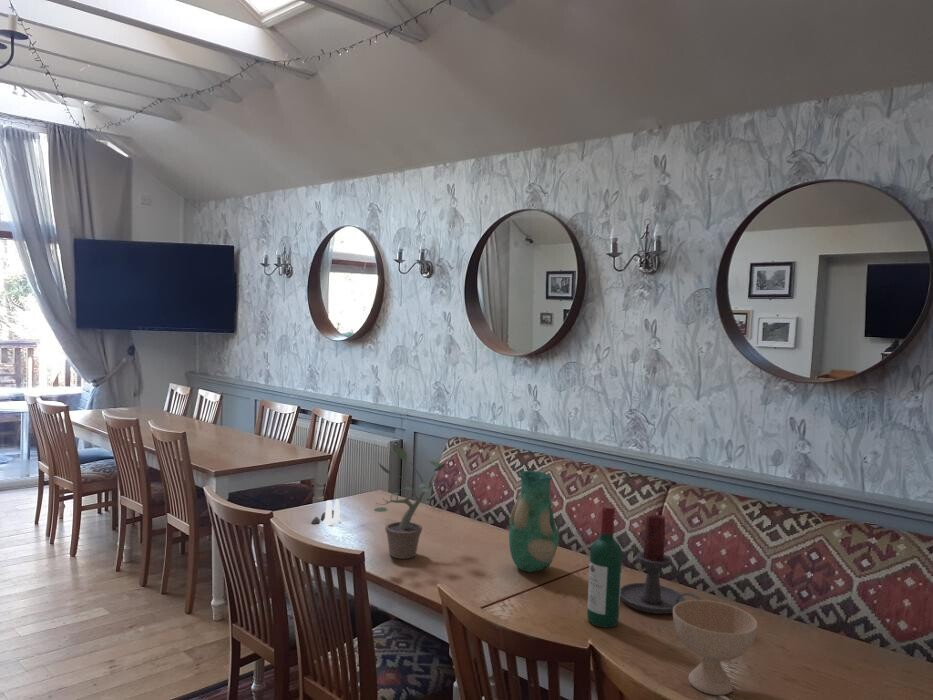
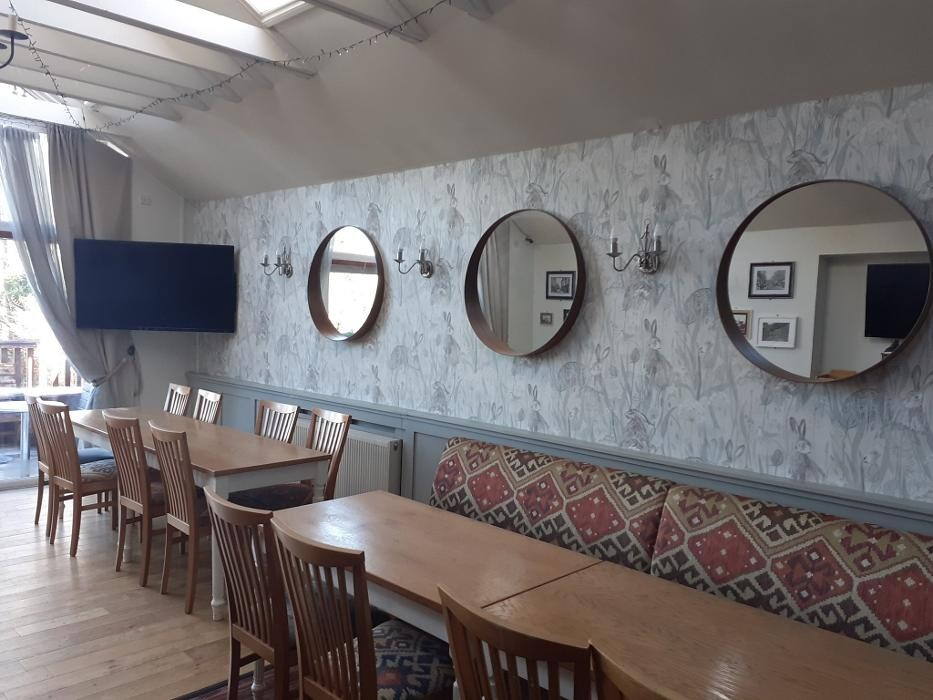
- salt and pepper shaker set (327, 509)
- vase (534, 521)
- bowl (712, 650)
- wine bottle (605, 564)
- candle holder (663, 560)
- potted plant (412, 498)
